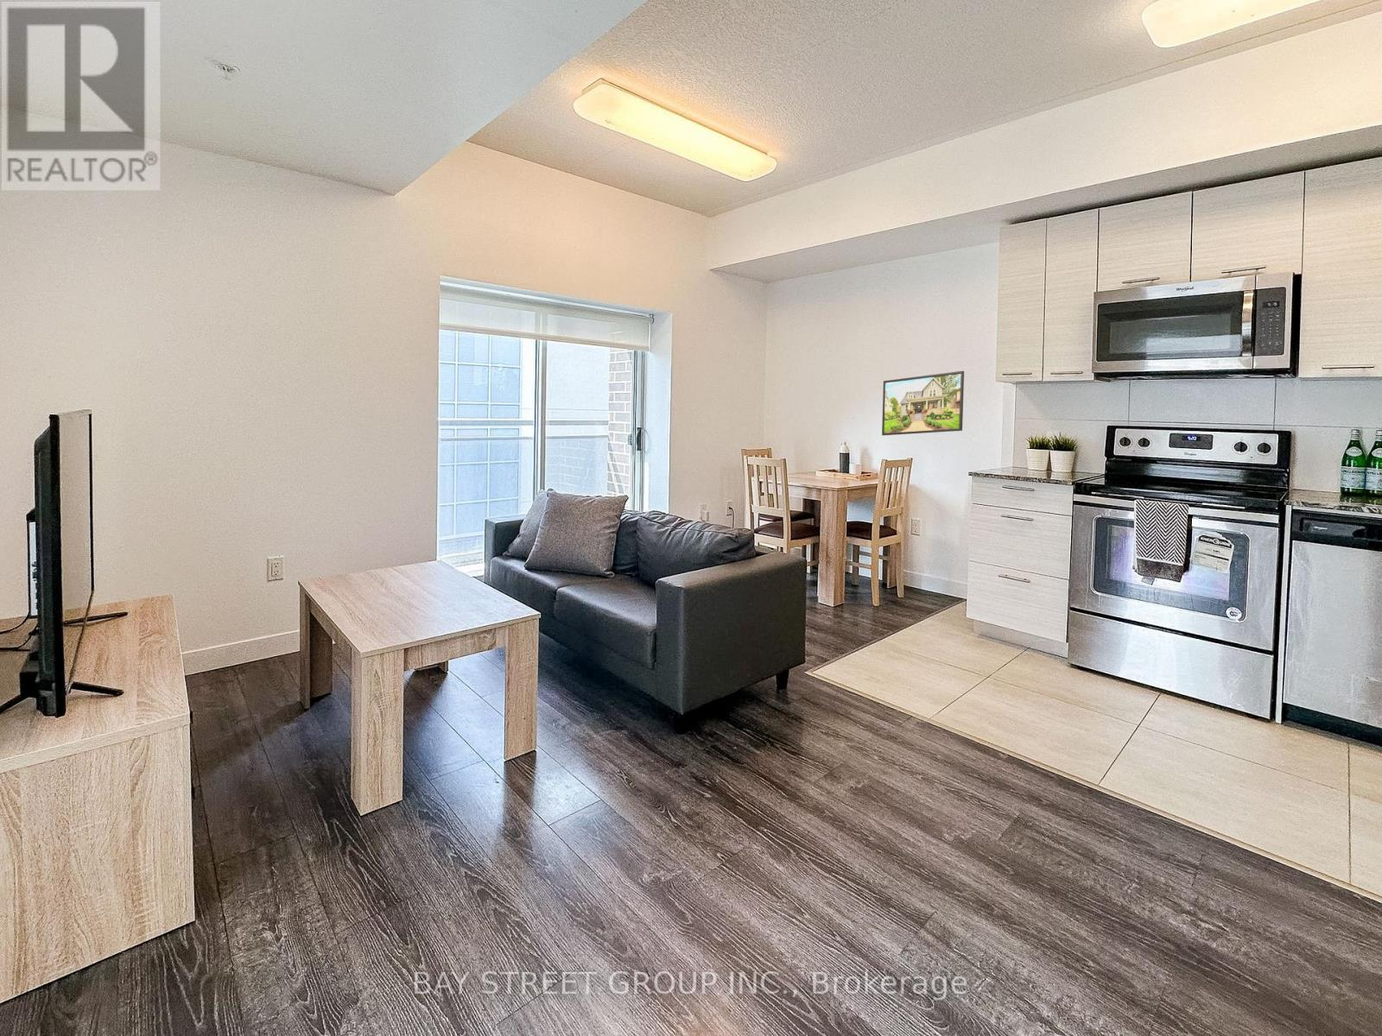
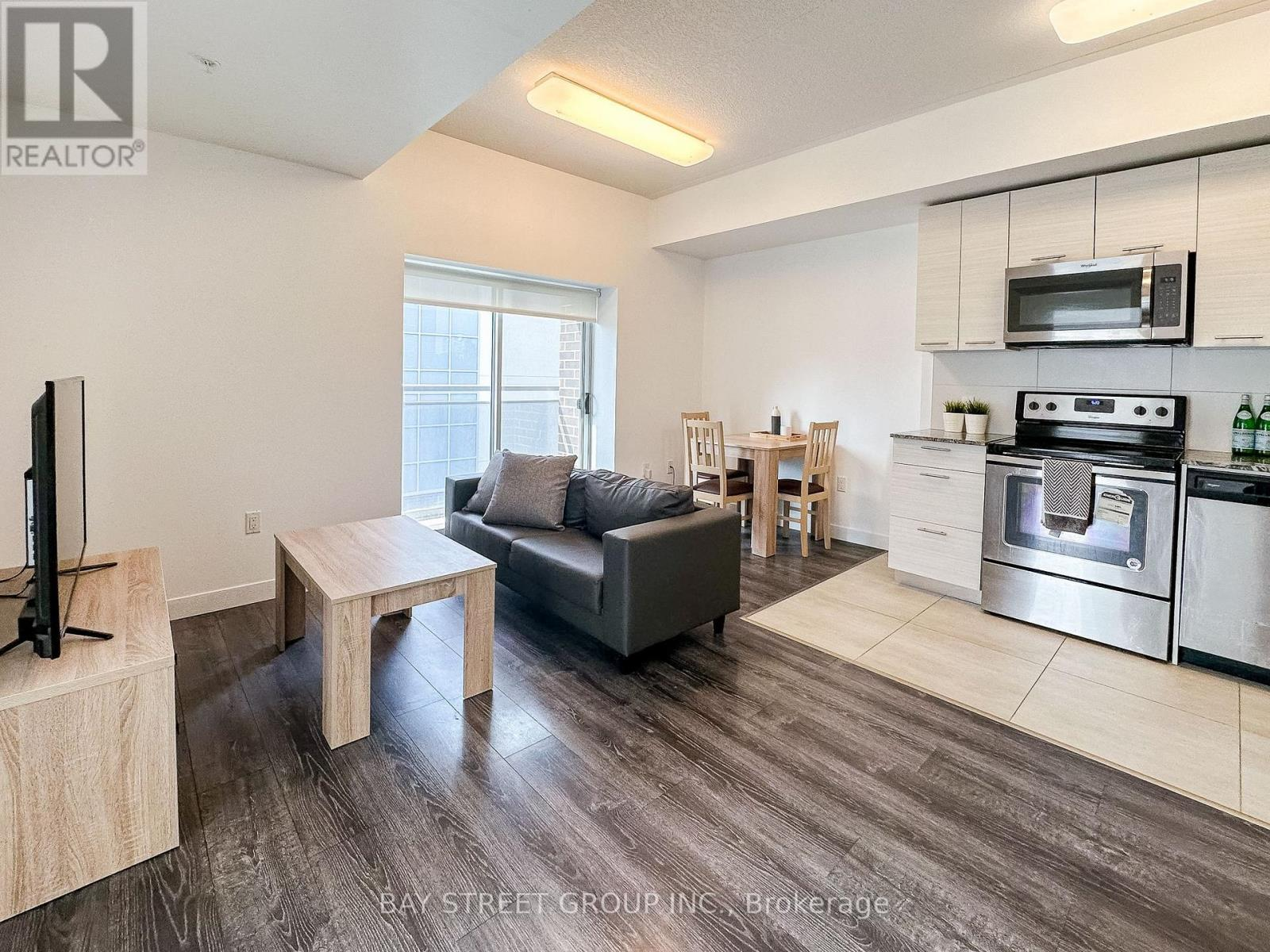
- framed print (921, 404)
